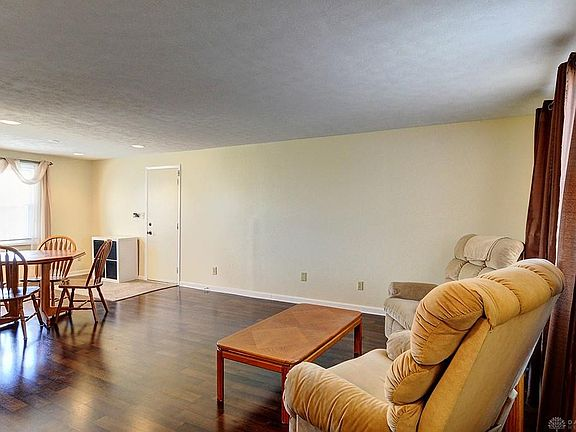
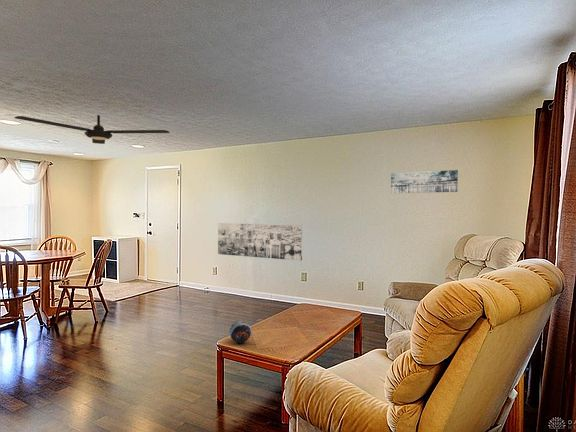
+ decorative orb (240, 331)
+ ceiling fan (98, 130)
+ wall art (423, 182)
+ wall art (257, 240)
